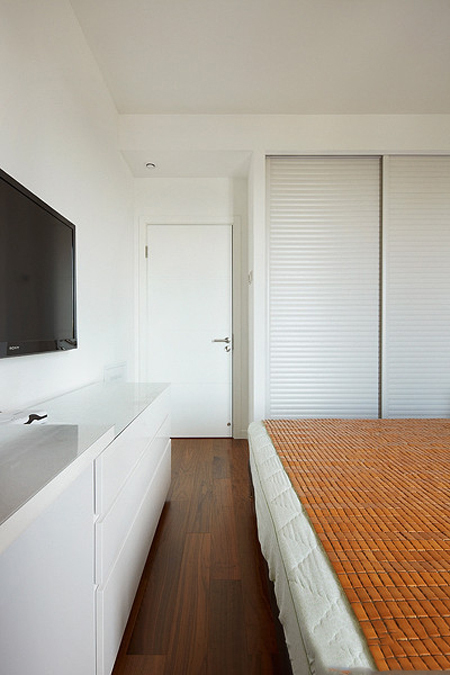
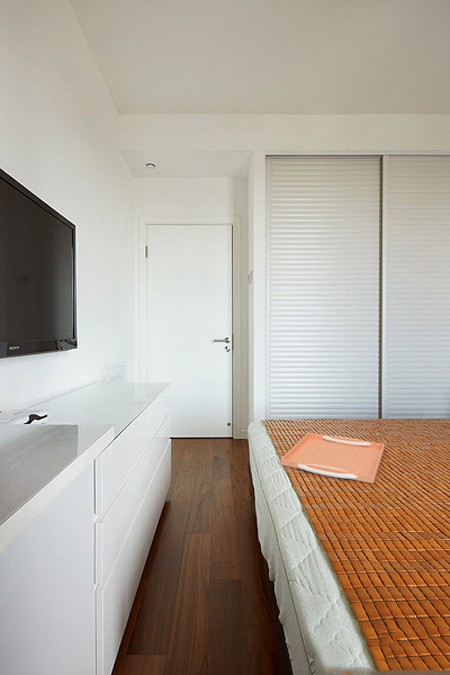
+ serving tray (335, 453)
